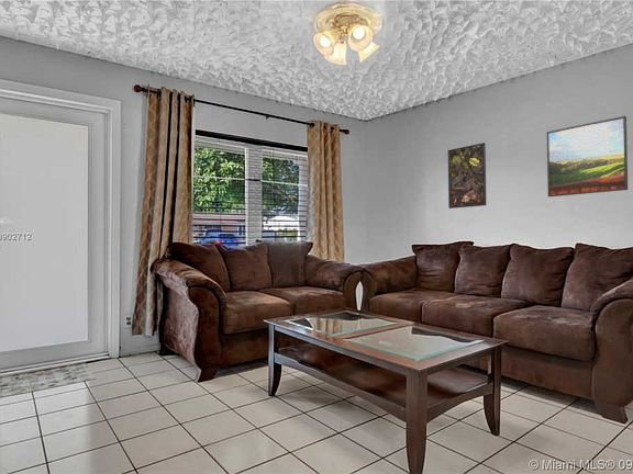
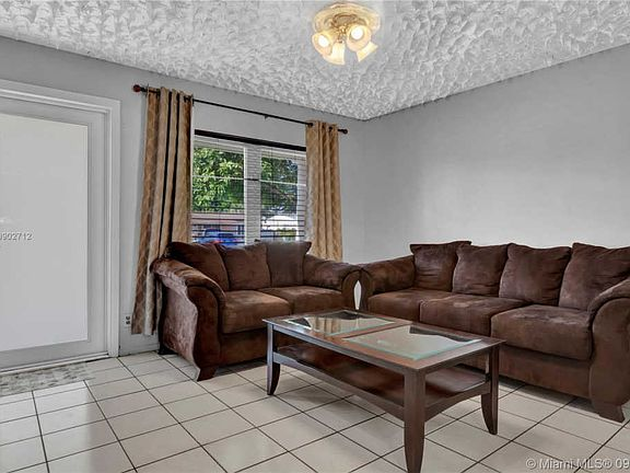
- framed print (466, 177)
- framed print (585, 158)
